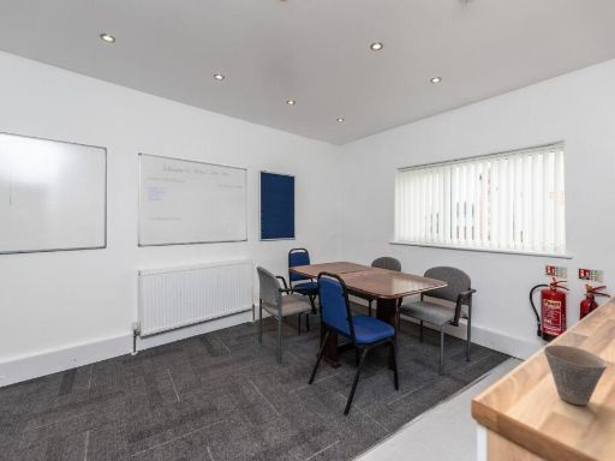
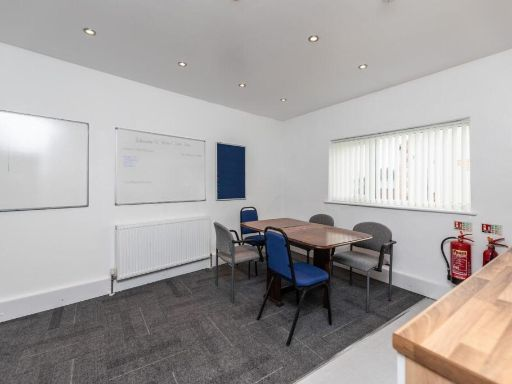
- cup (573, 377)
